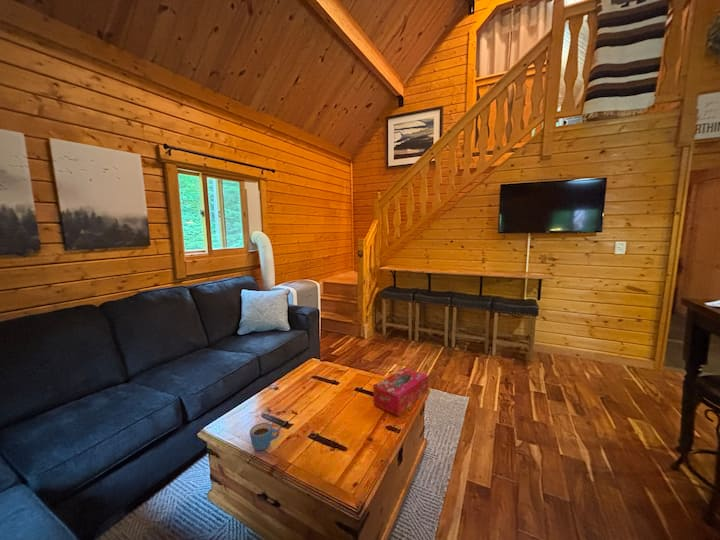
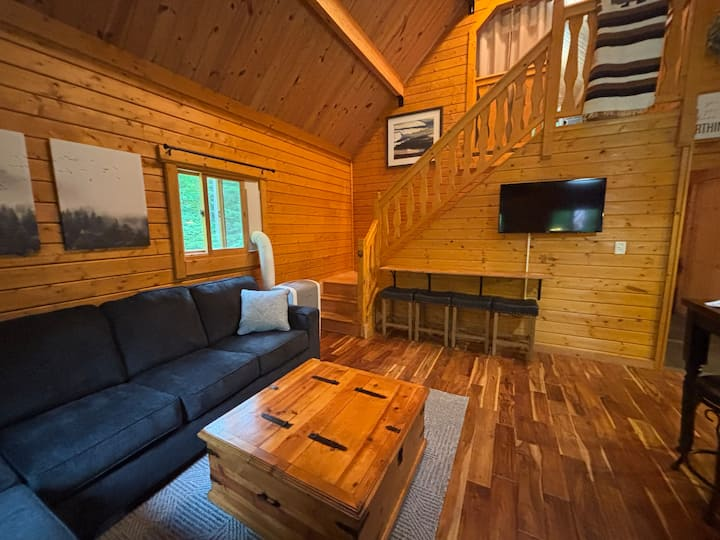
- tissue box (401, 389)
- mug (265, 437)
